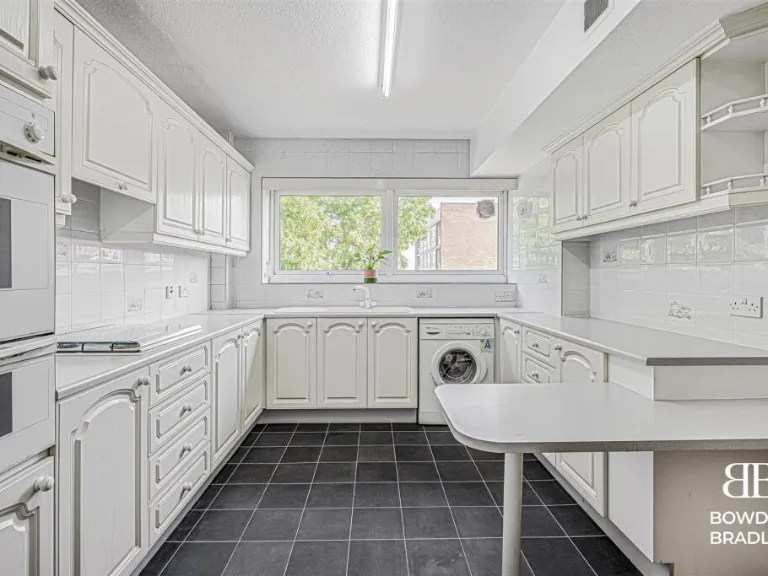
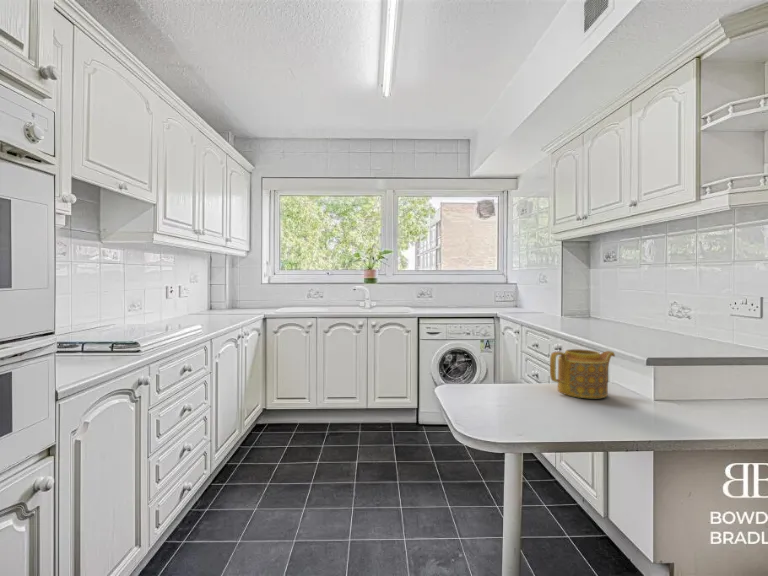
+ teapot (583, 371)
